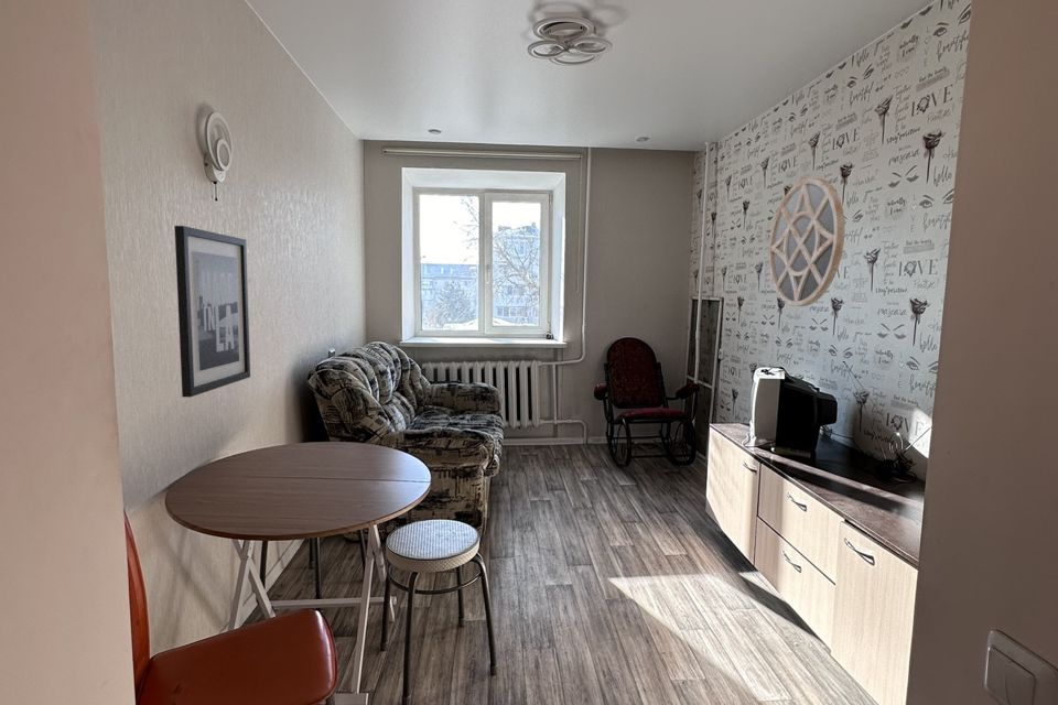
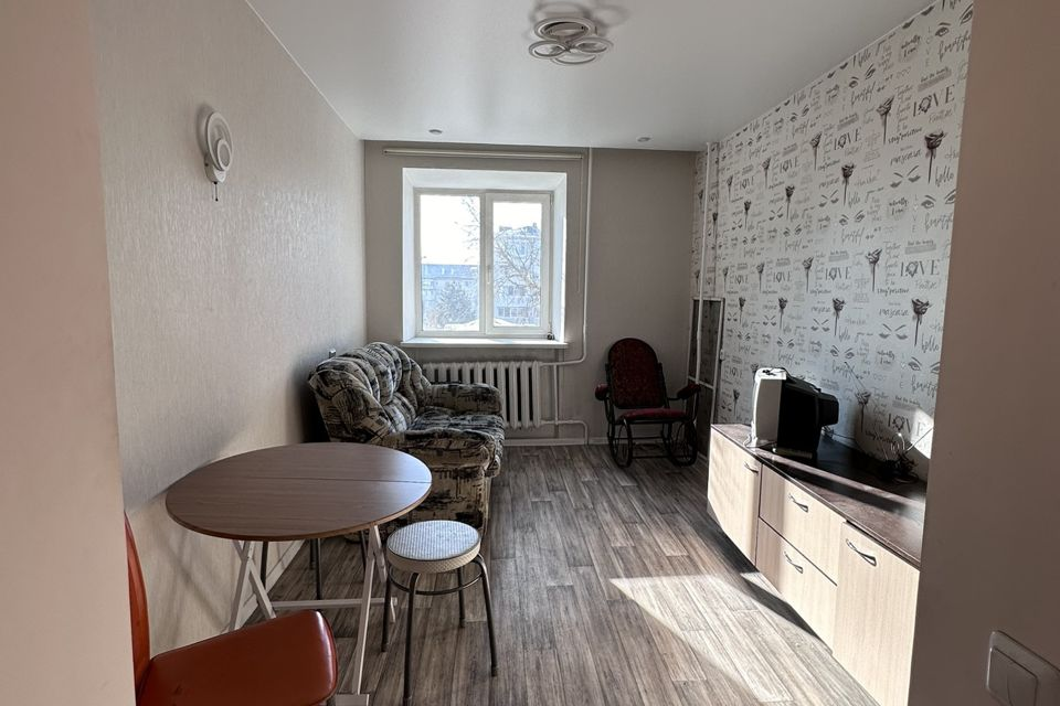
- home mirror (802, 243)
- wall art (217, 311)
